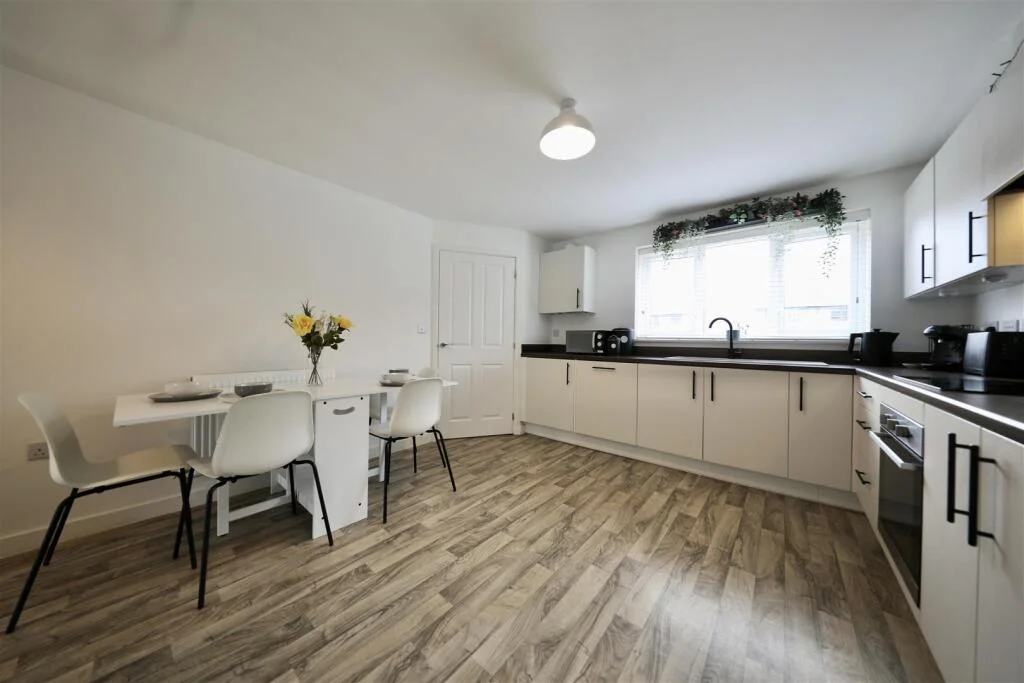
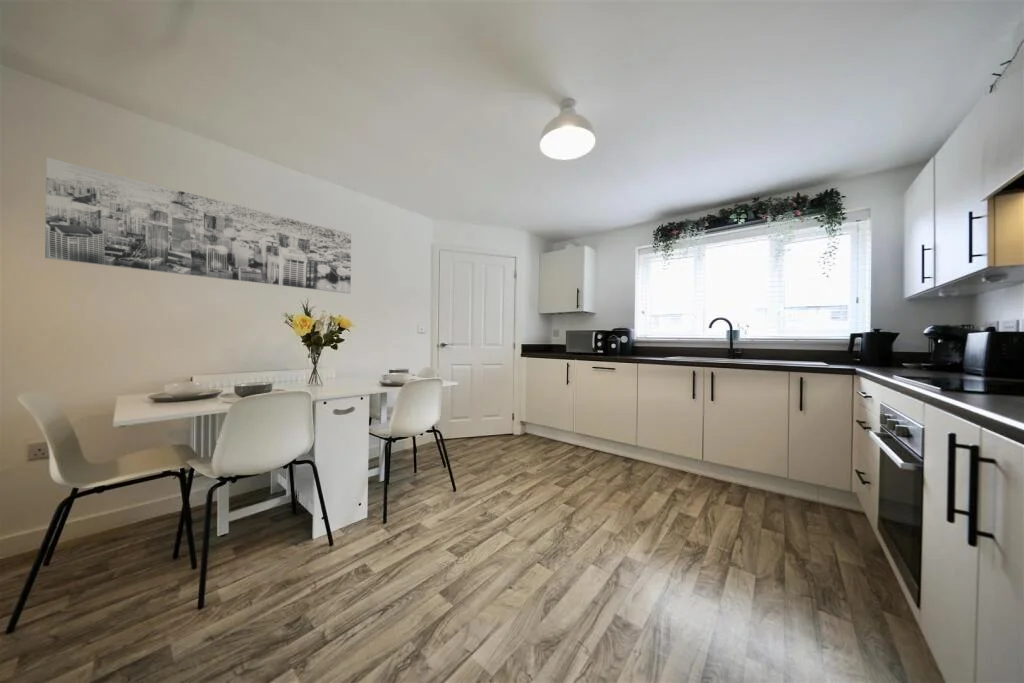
+ wall art (236, 243)
